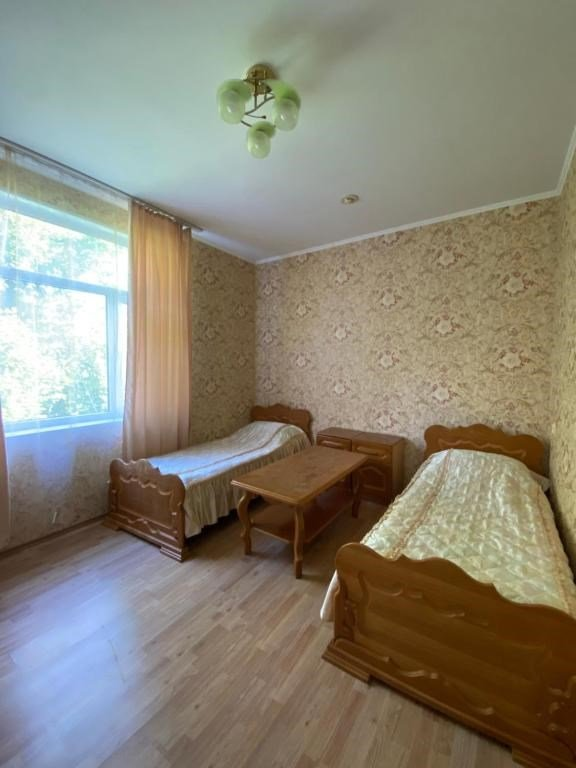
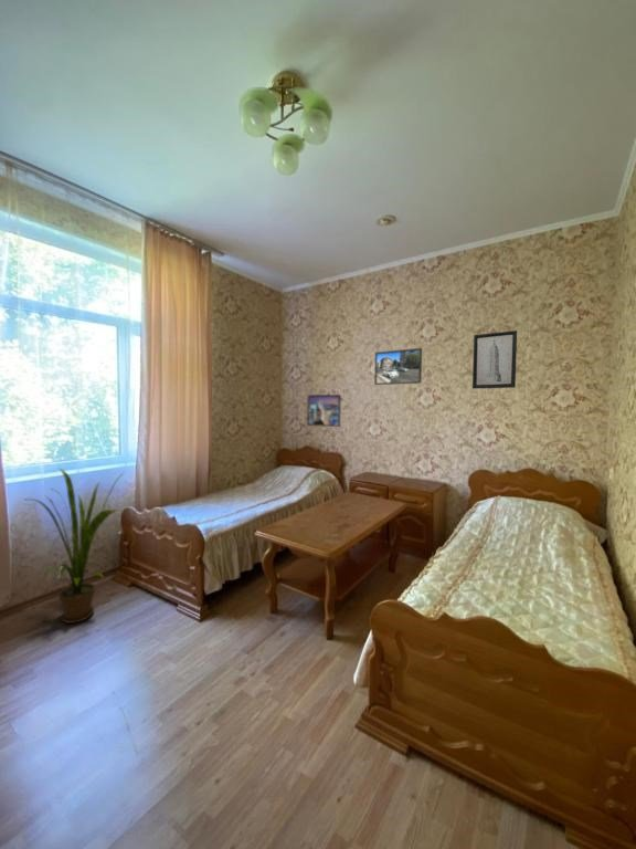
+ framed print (324, 410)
+ wall art (494, 360)
+ house plant (68, 544)
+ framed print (396, 367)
